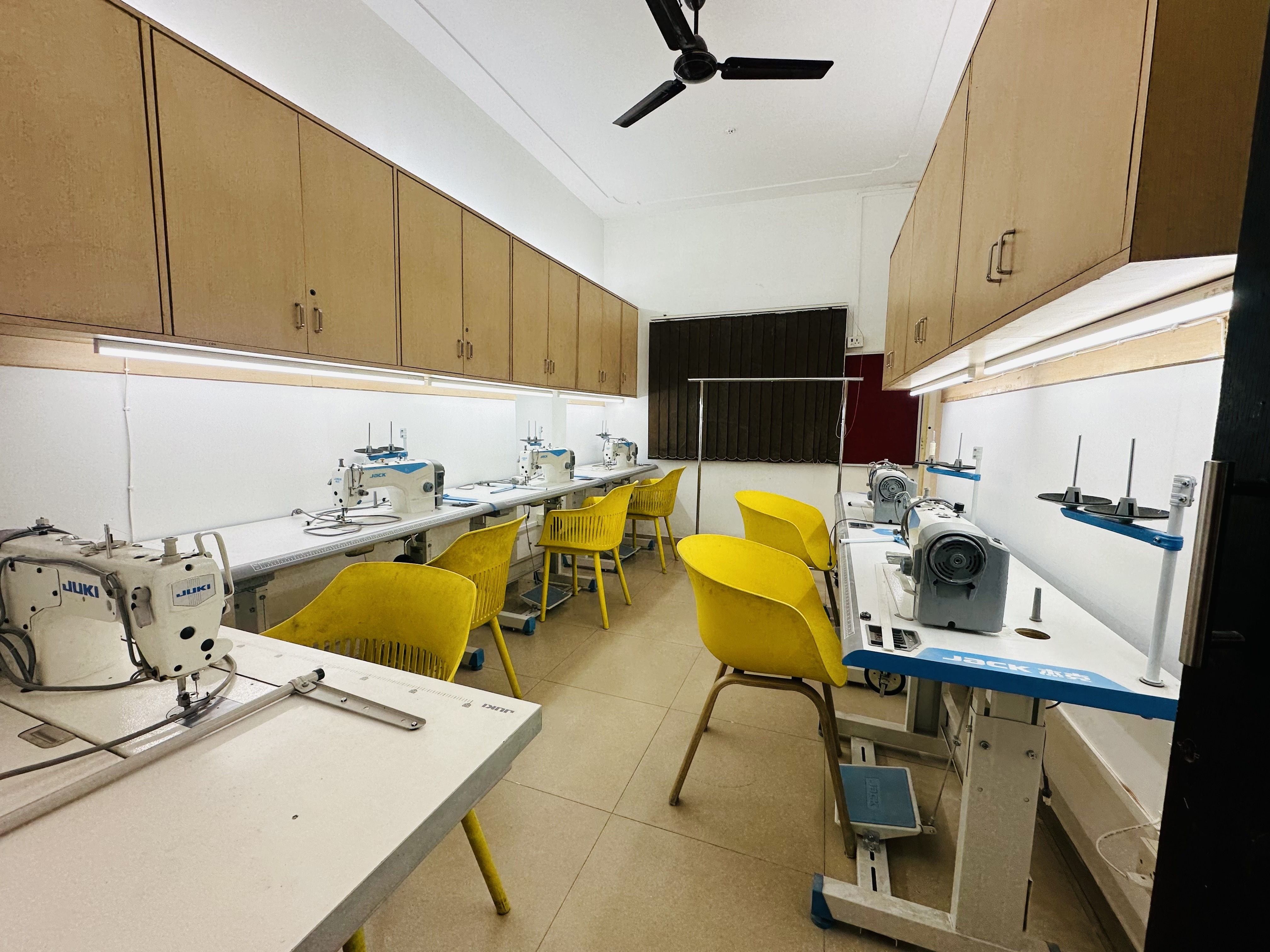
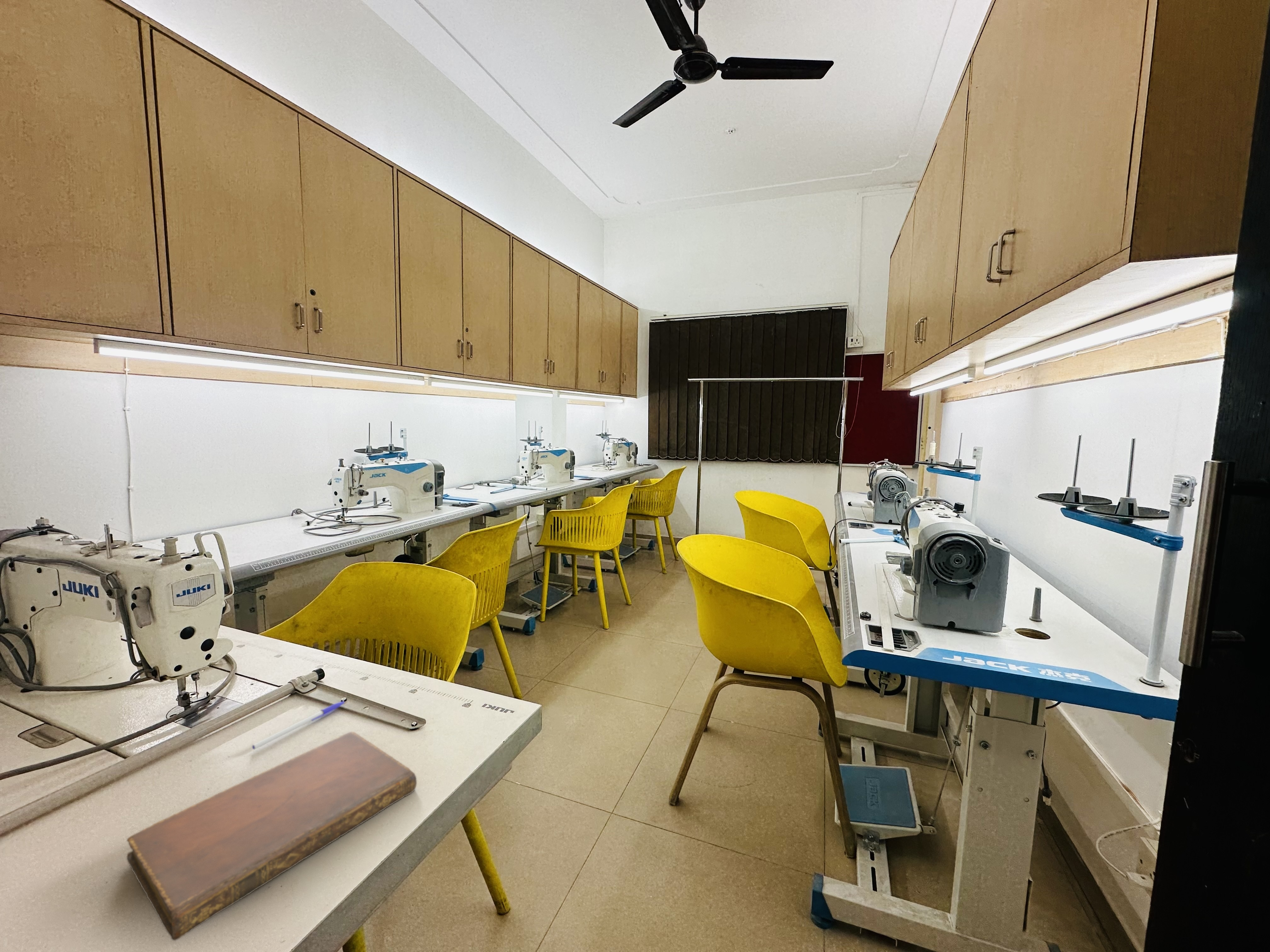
+ notebook (284, 812)
+ pen (301, 723)
